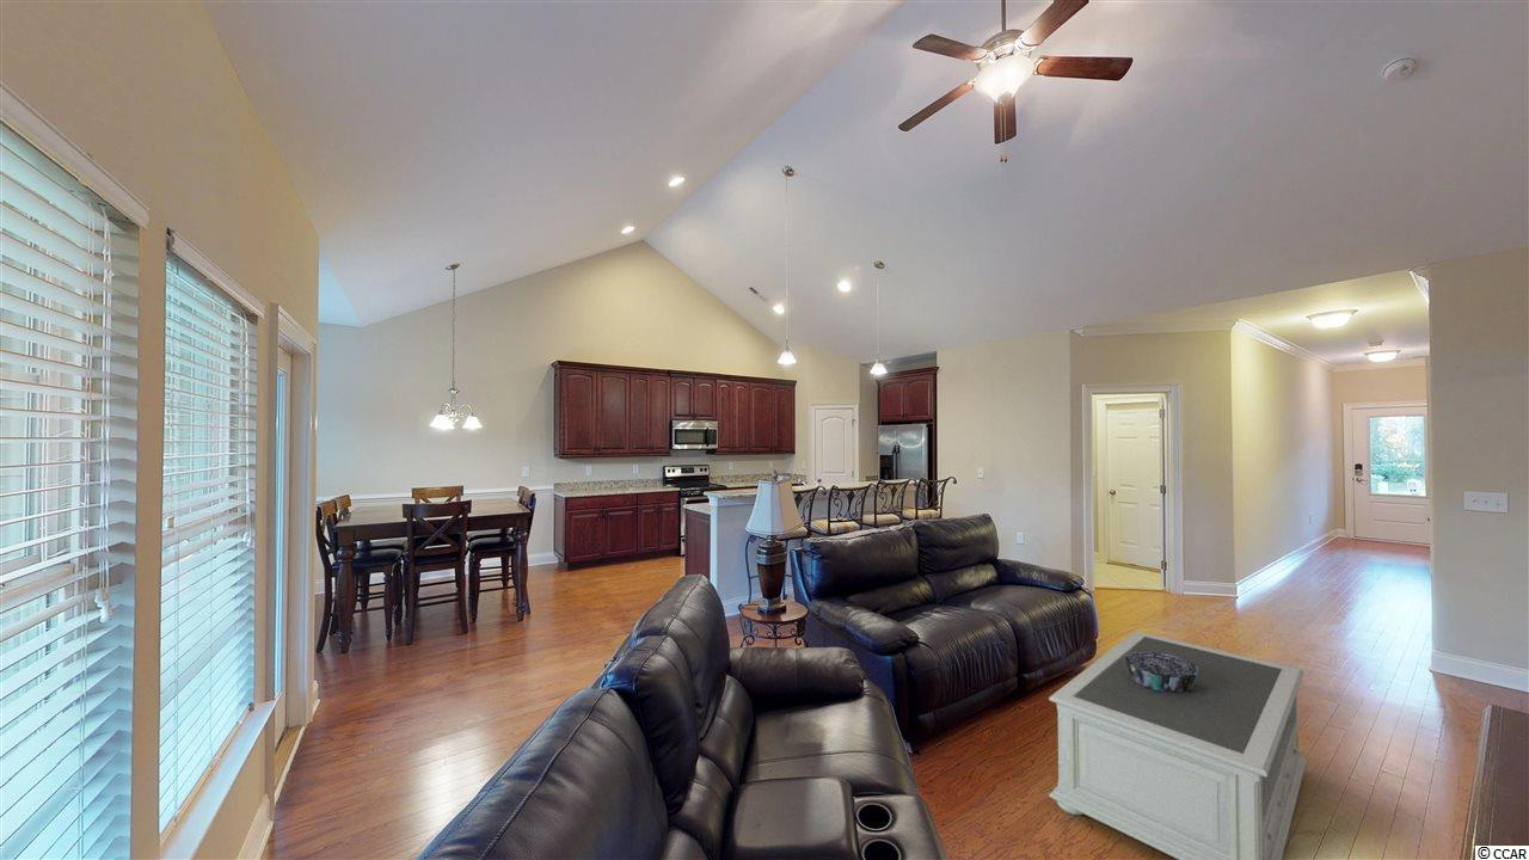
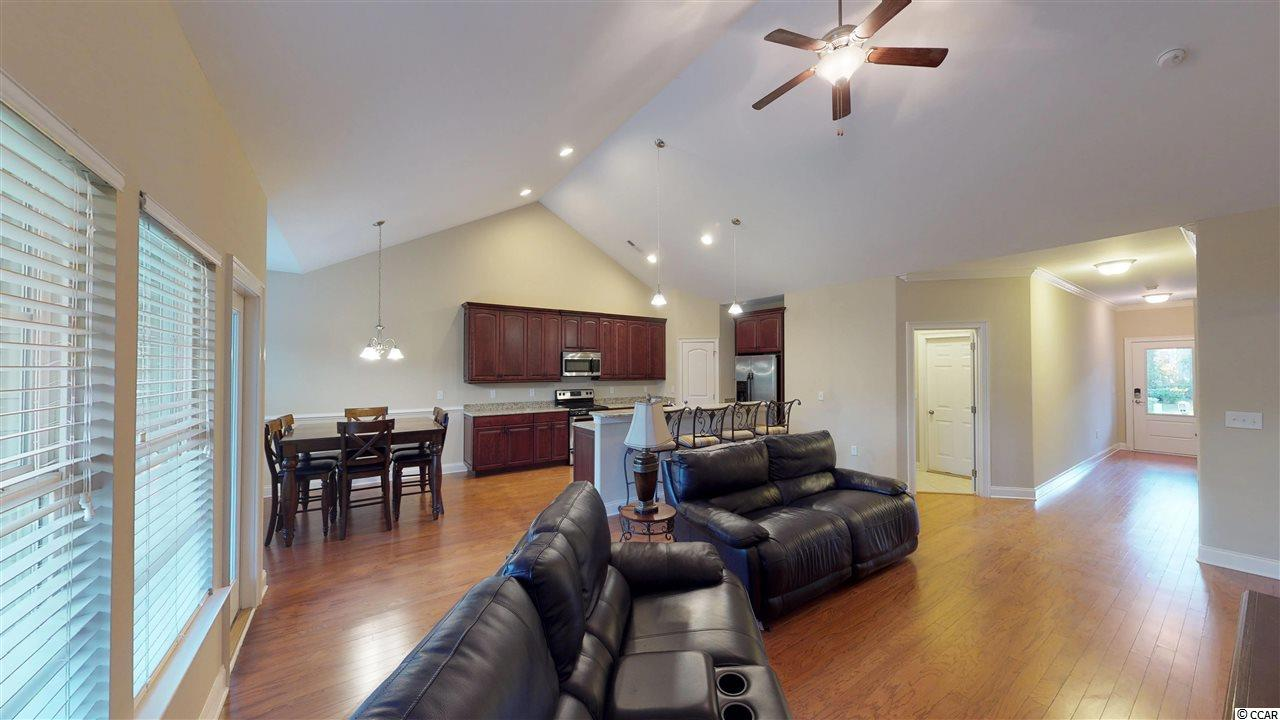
- coffee table (1183, 735)
- decorative bowl (1161, 672)
